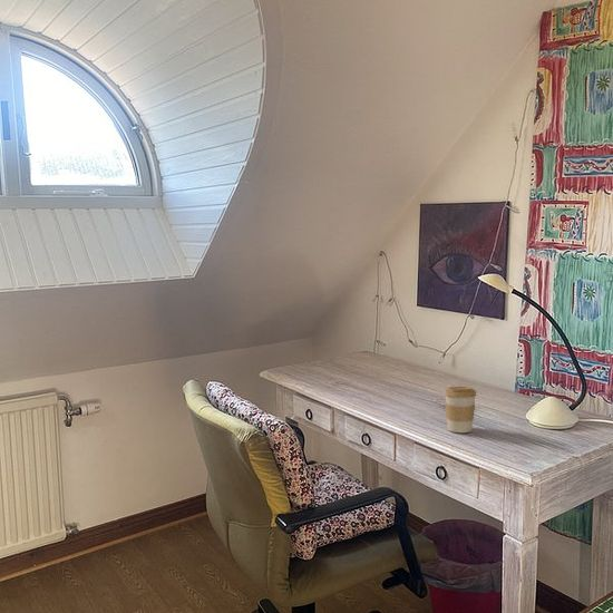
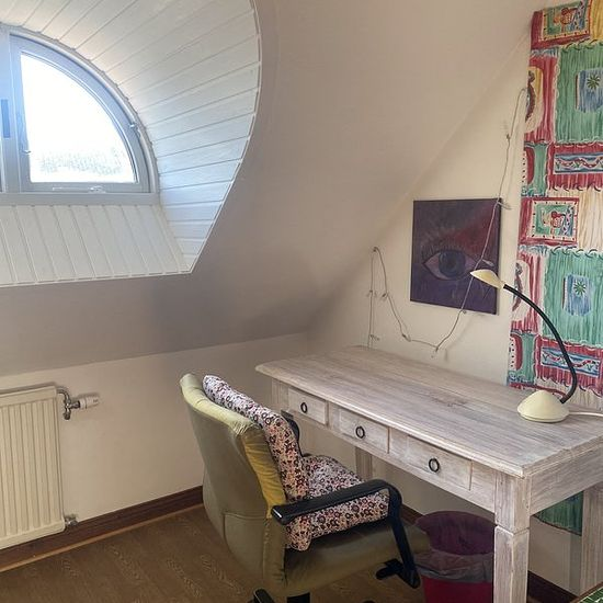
- coffee cup (459, 408)
